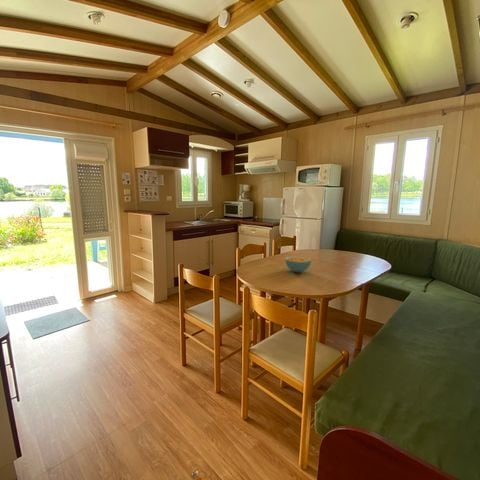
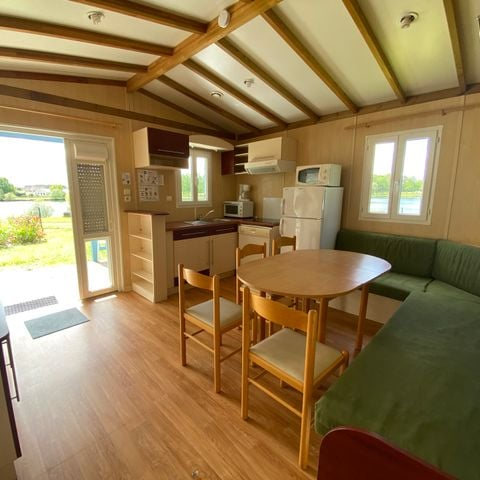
- cereal bowl (297, 265)
